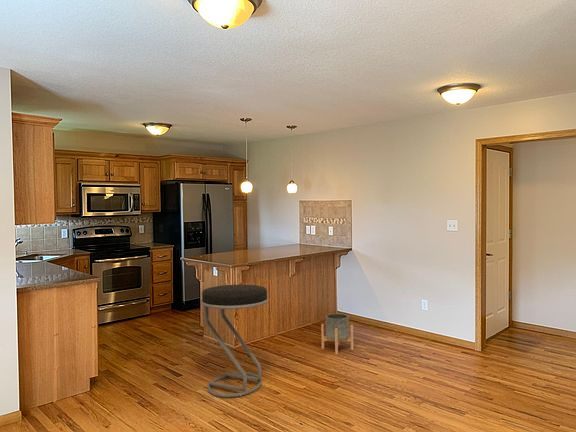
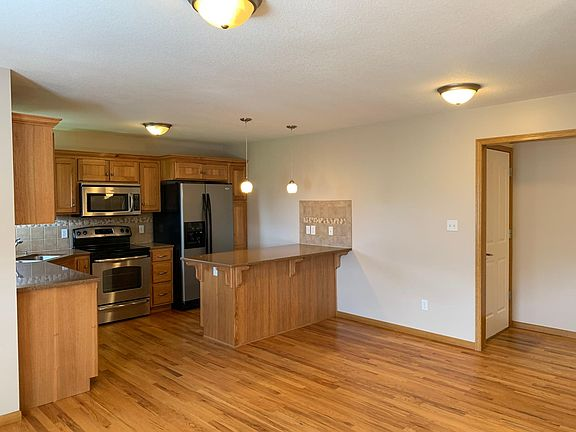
- stool (236, 337)
- planter (337, 332)
